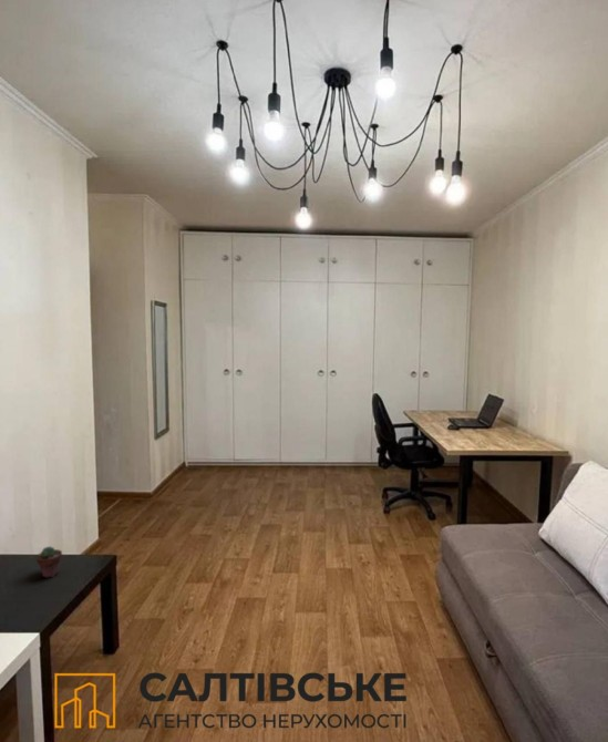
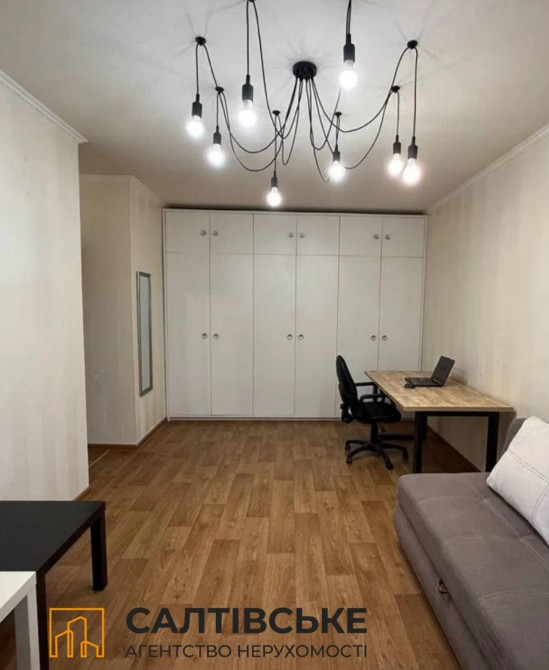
- potted succulent (49, 559)
